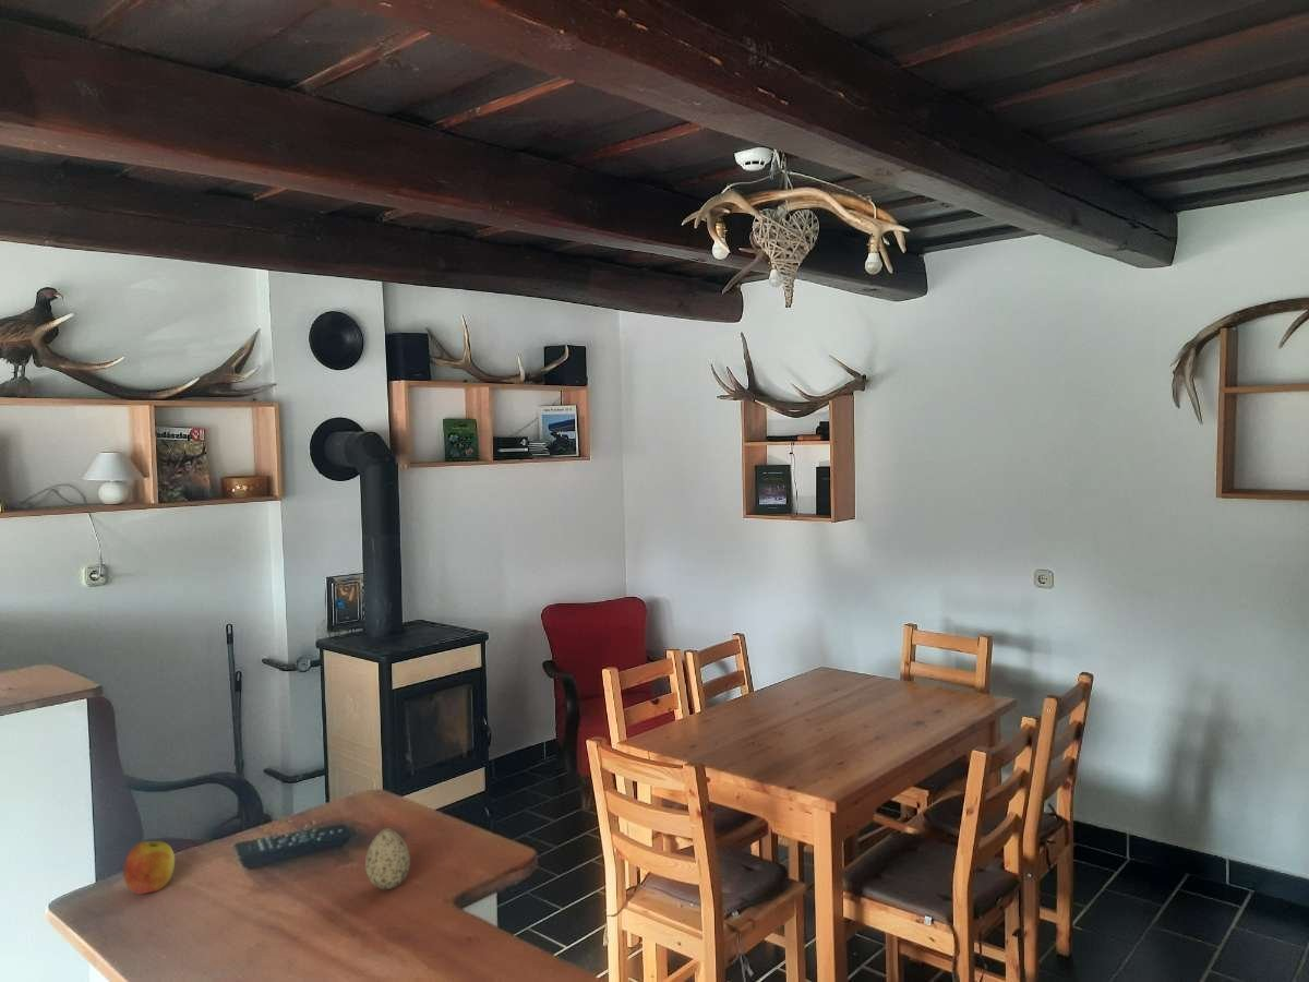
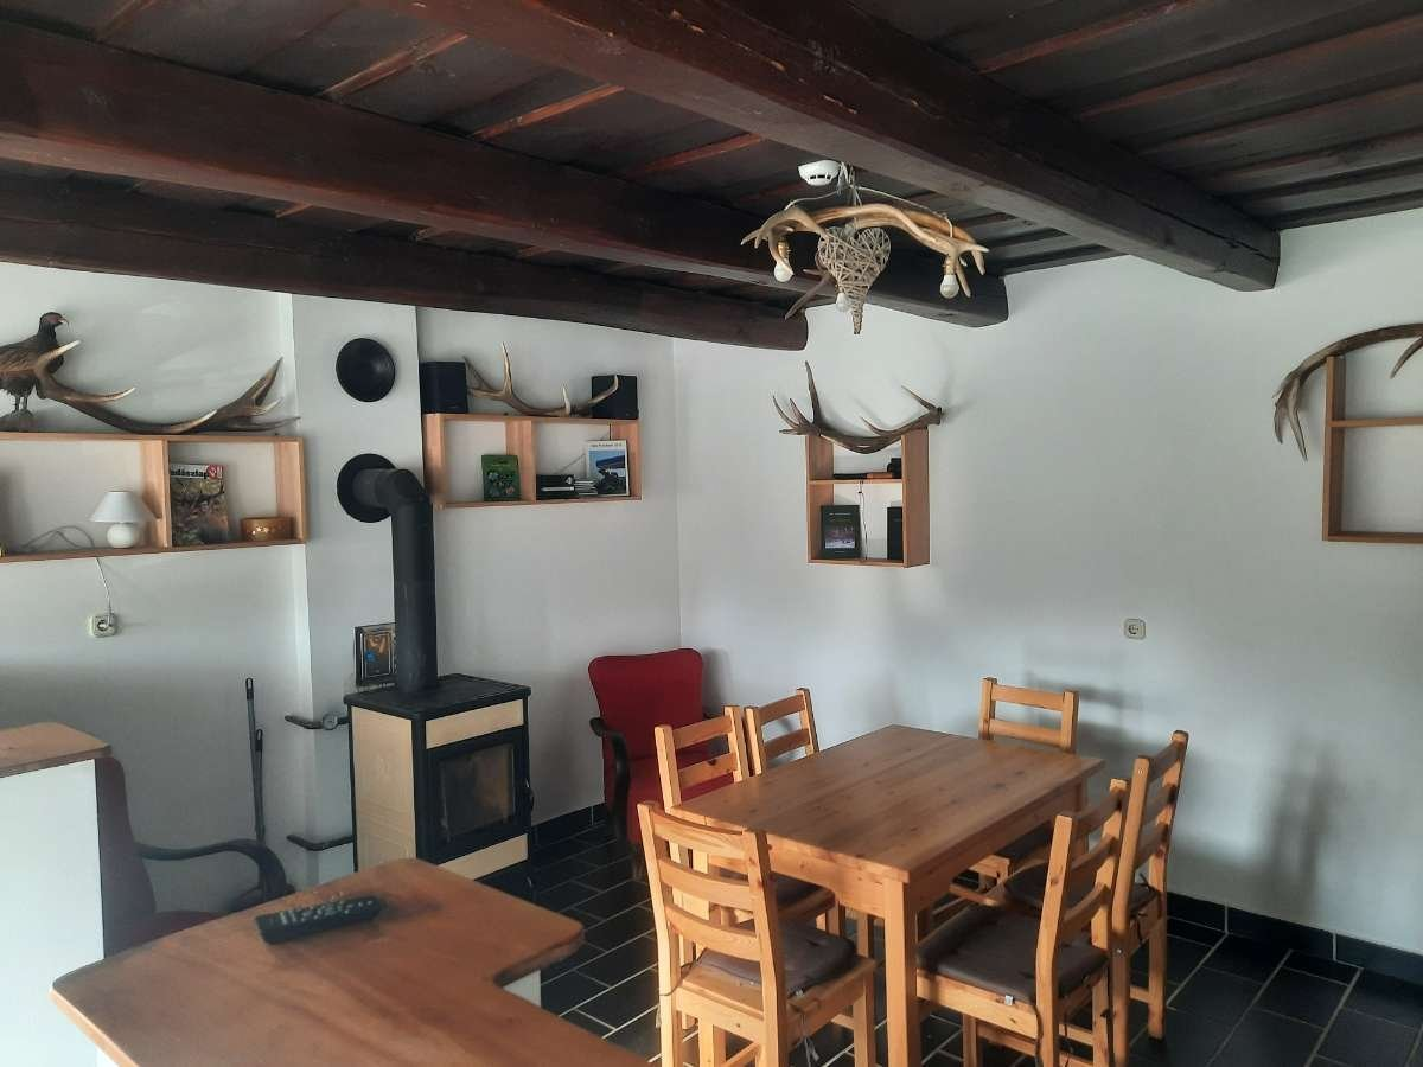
- decorative egg (387, 858)
- apple (148, 865)
